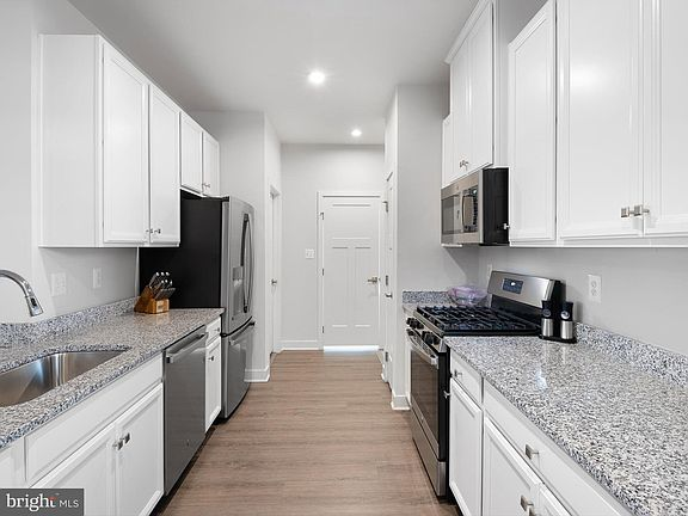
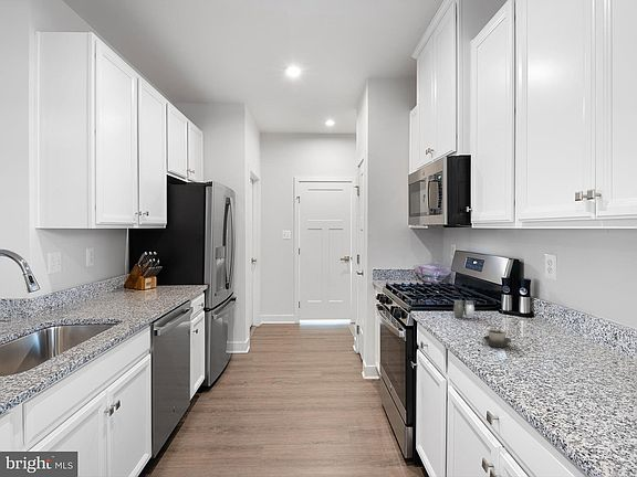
+ cup (497, 338)
+ salt and pepper shaker (464, 308)
